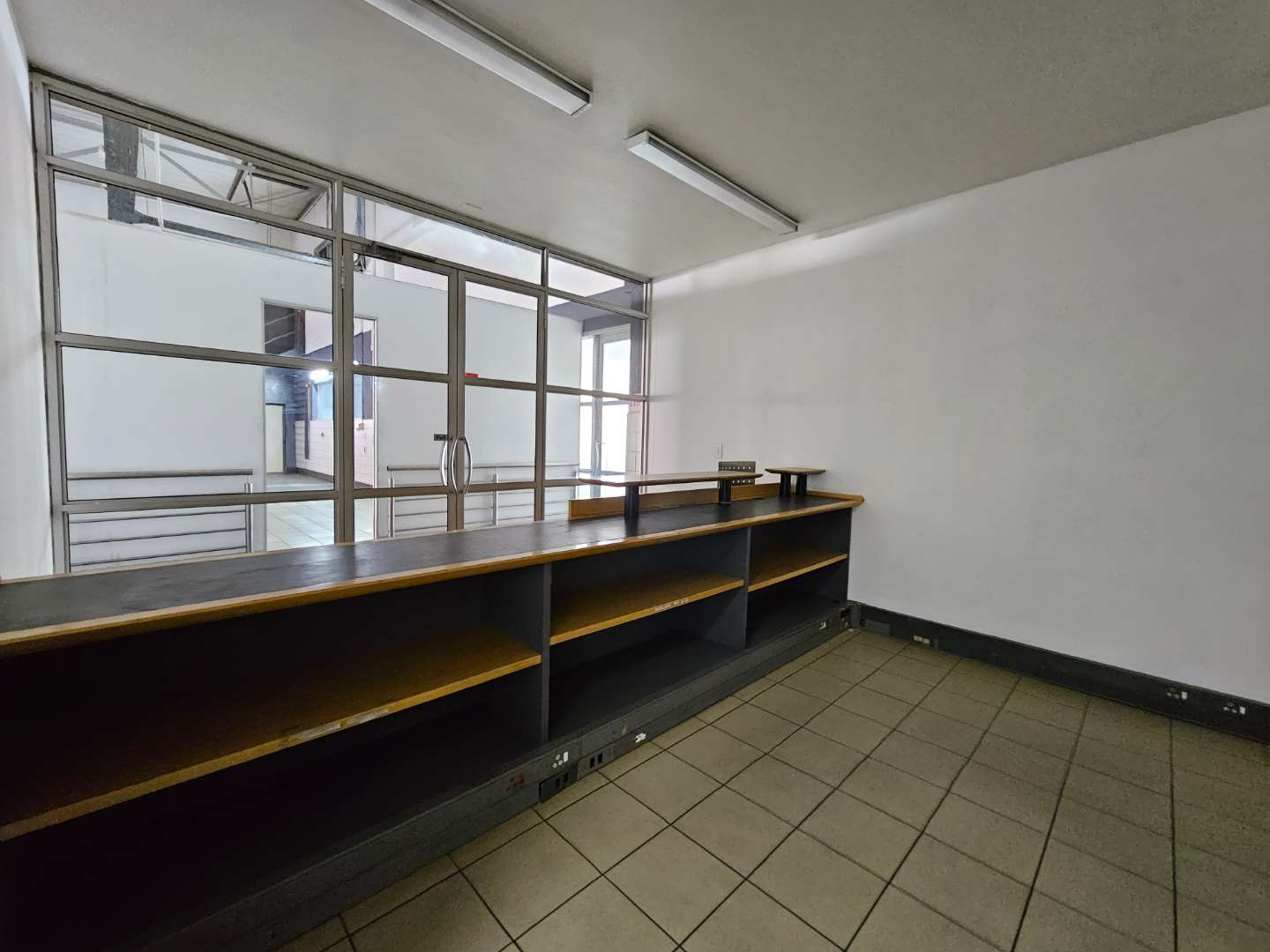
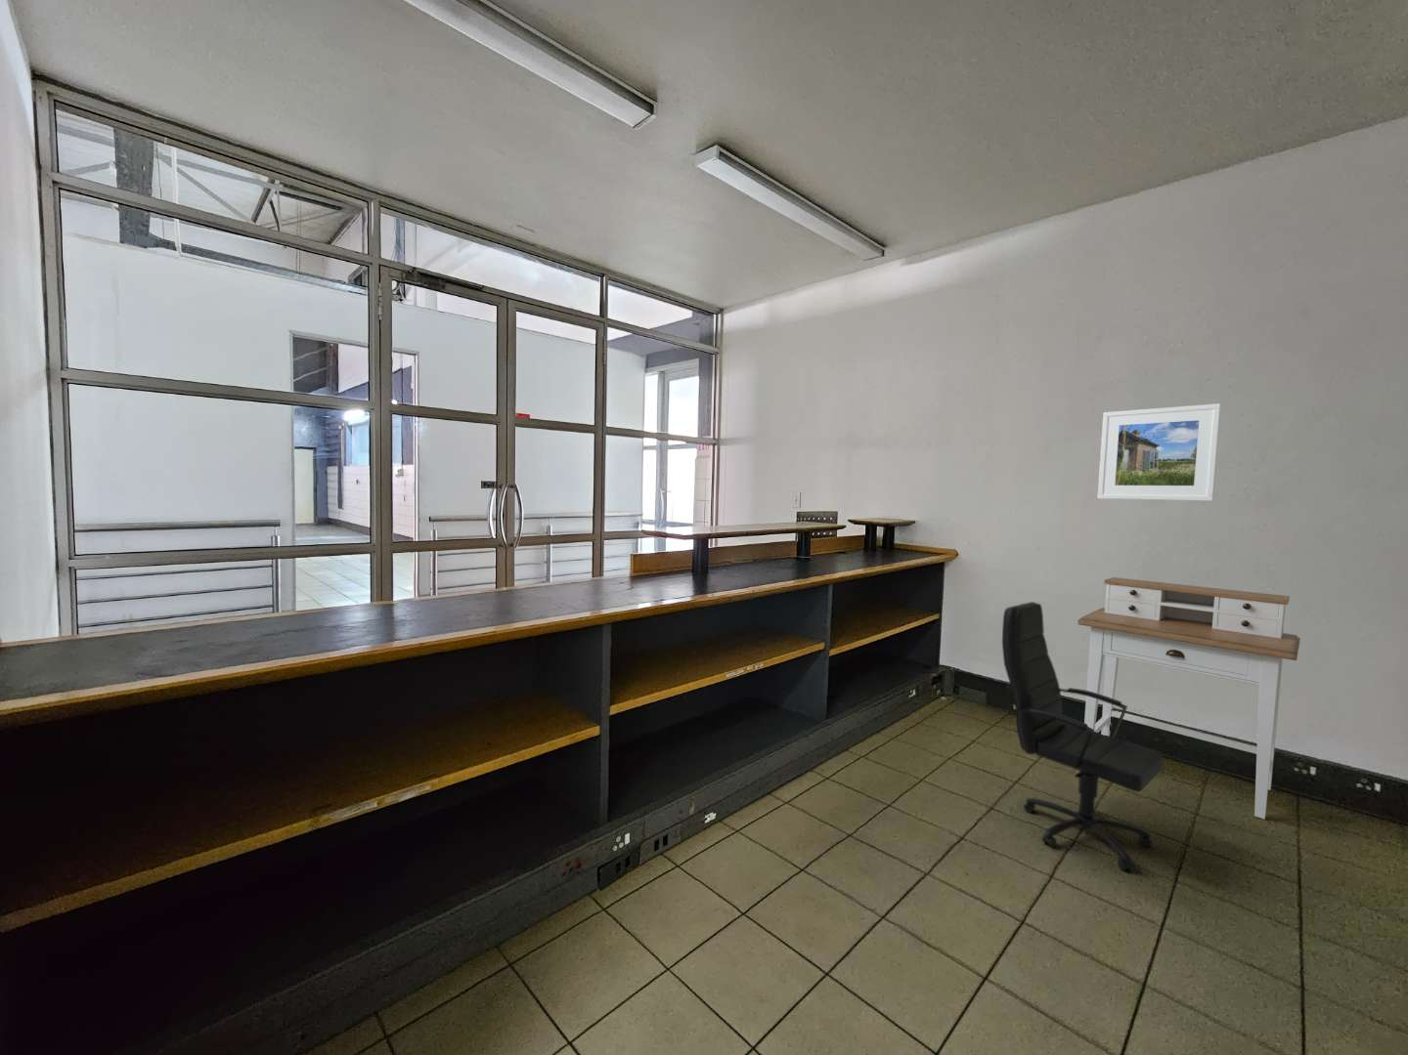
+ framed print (1155, 454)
+ office chair (1075, 721)
+ desk (1180, 669)
